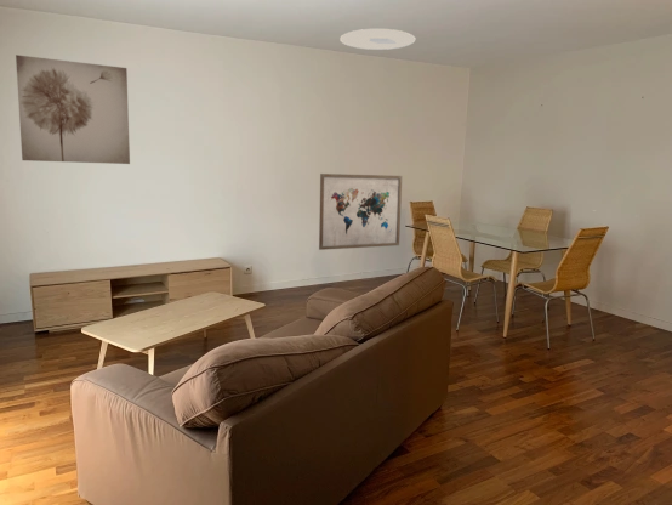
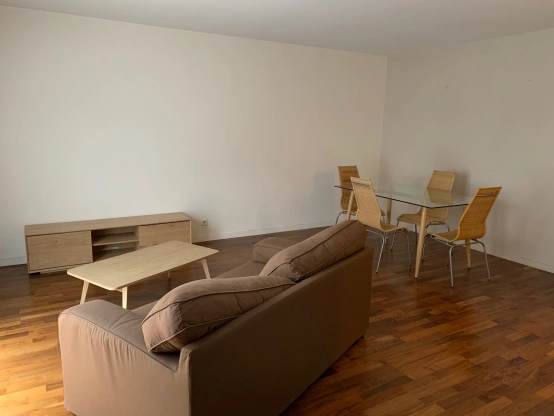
- ceiling light (377, 35)
- wall art (361, 211)
- wall art (75, 112)
